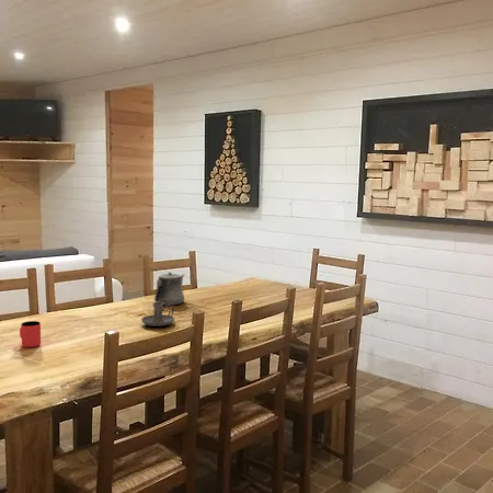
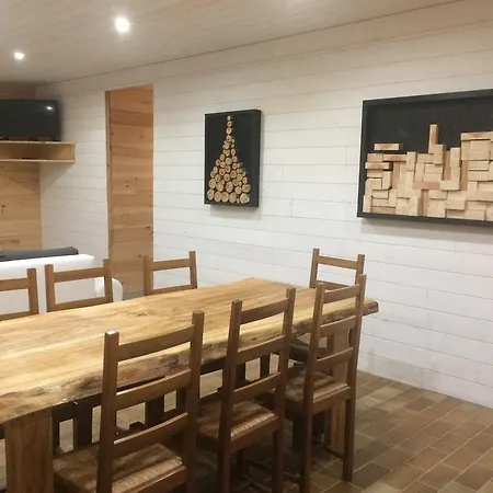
- teapot (170, 287)
- cup (28, 333)
- candle holder (160, 312)
